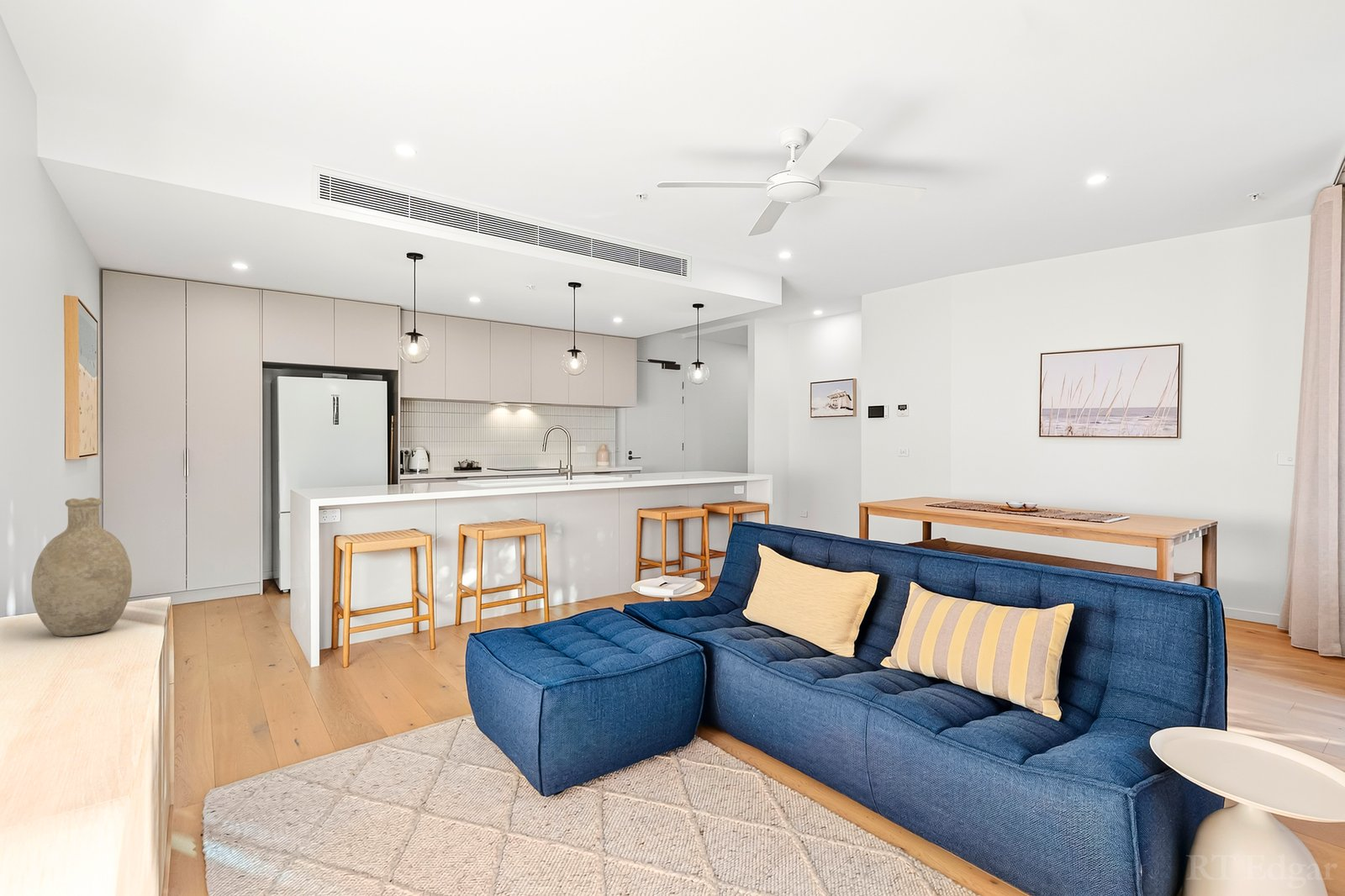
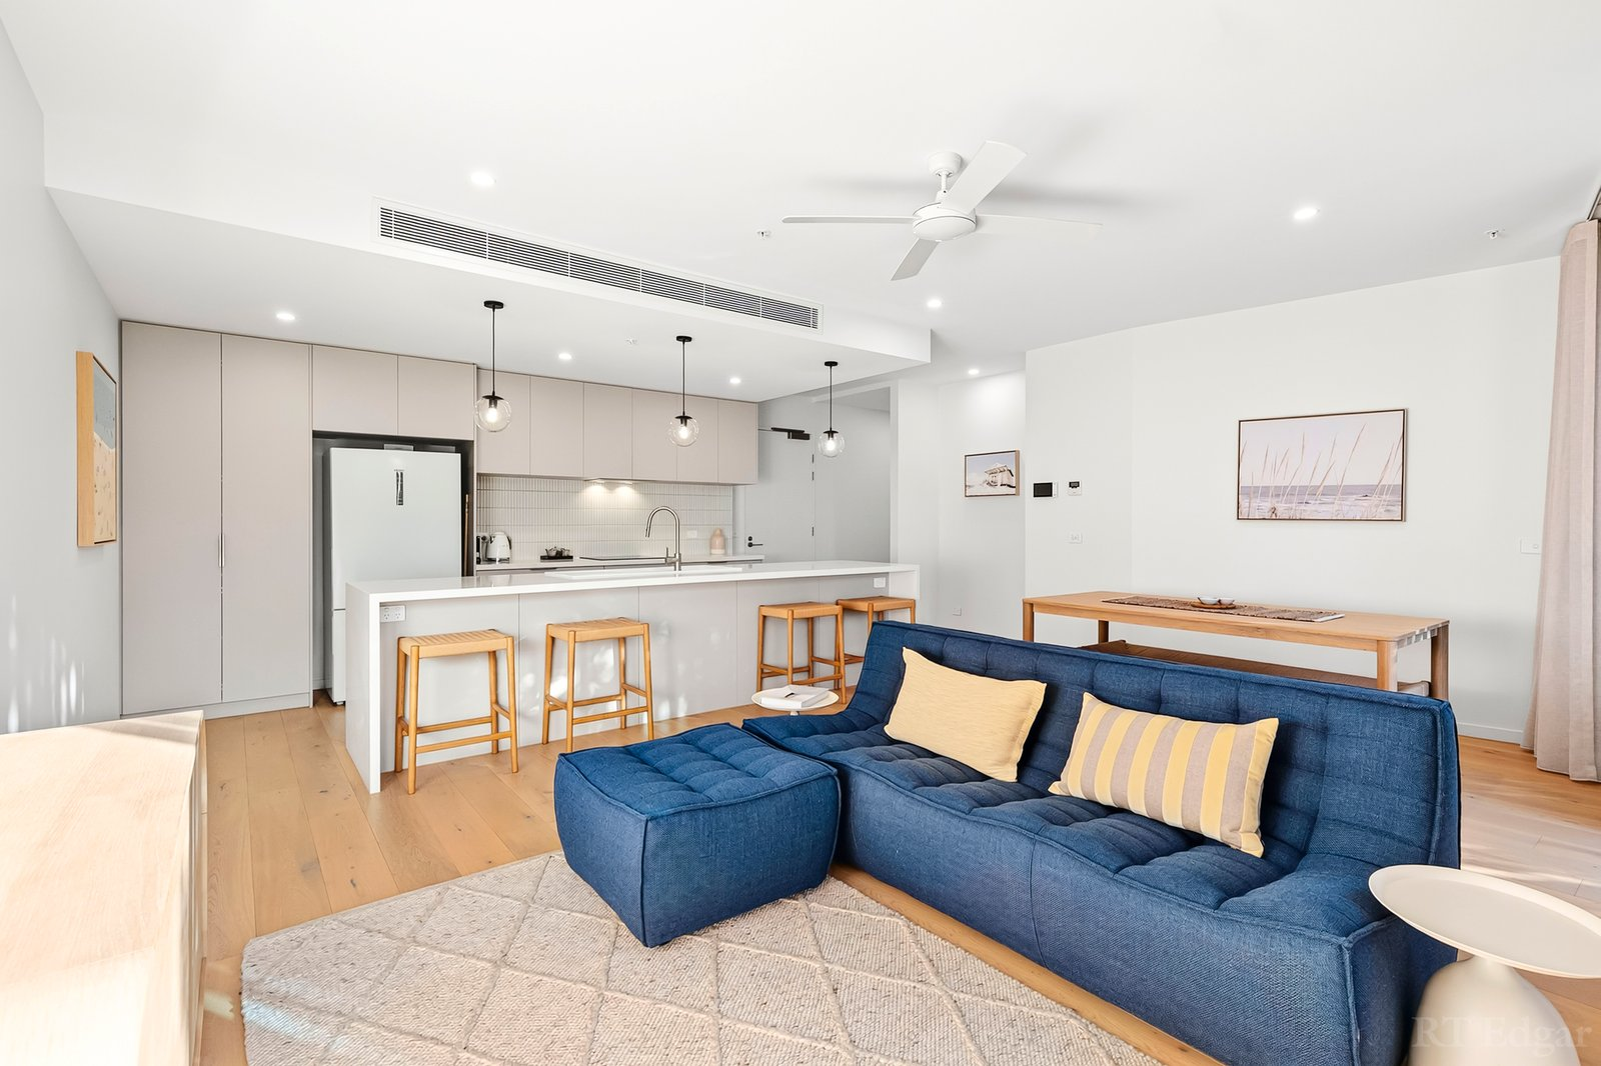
- decorative vase (83, 564)
